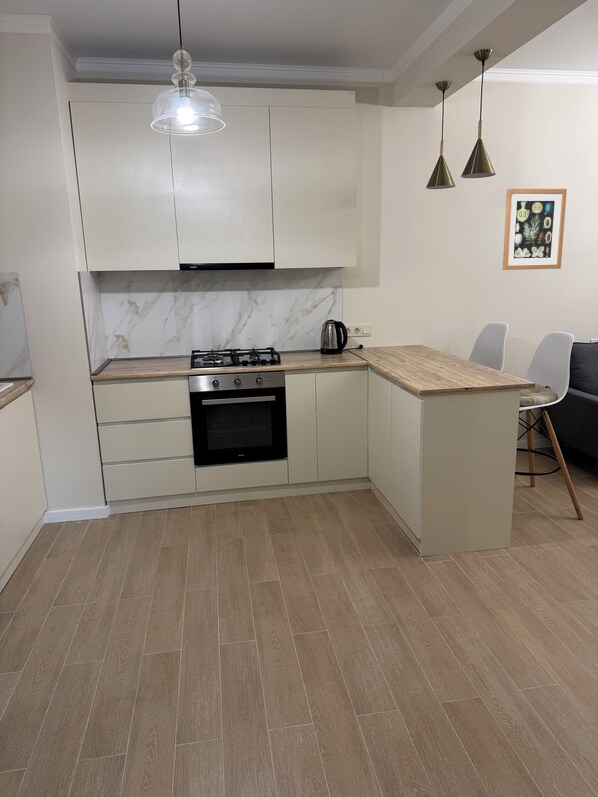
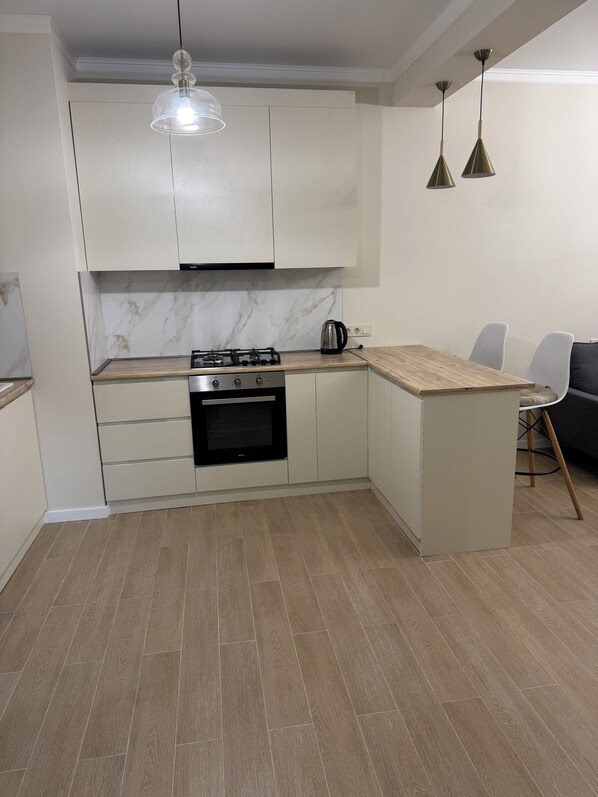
- wall art (534, 229)
